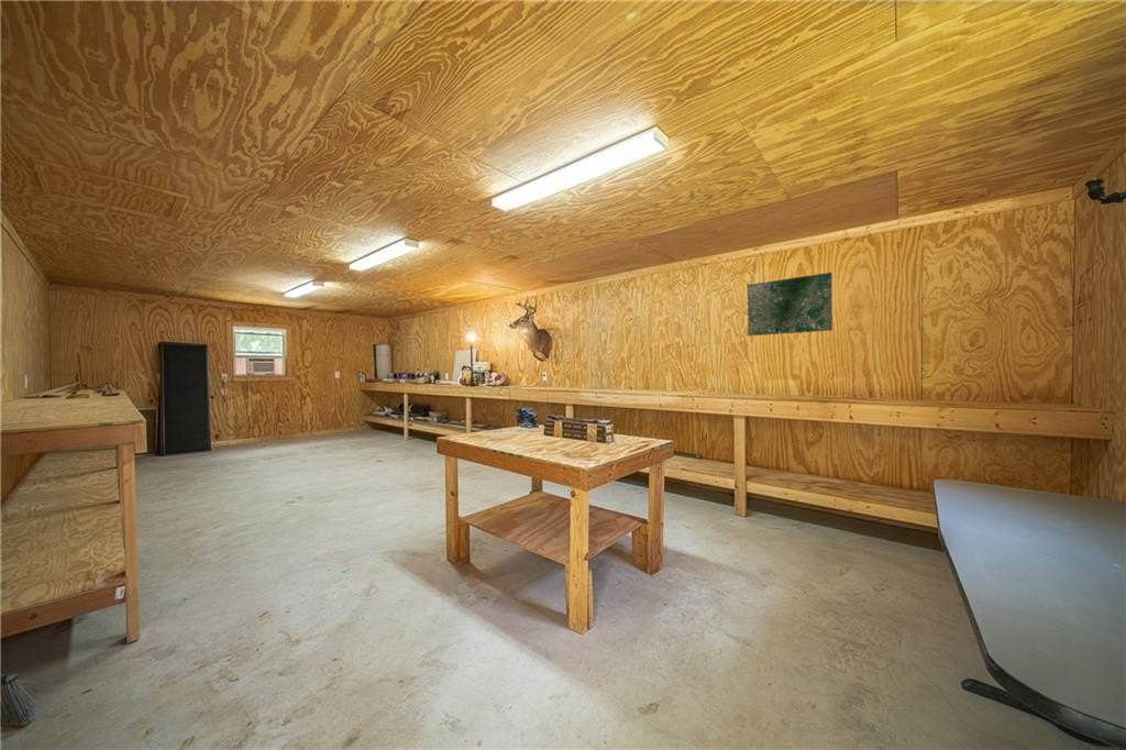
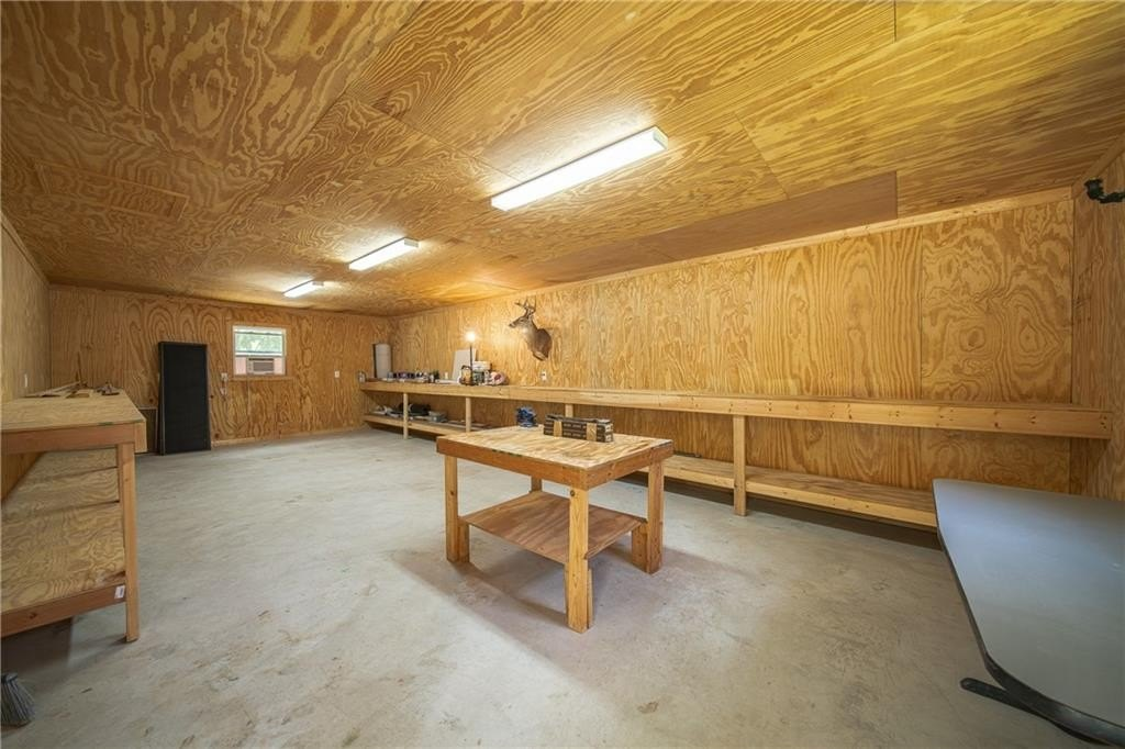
- topographic map (786, 306)
